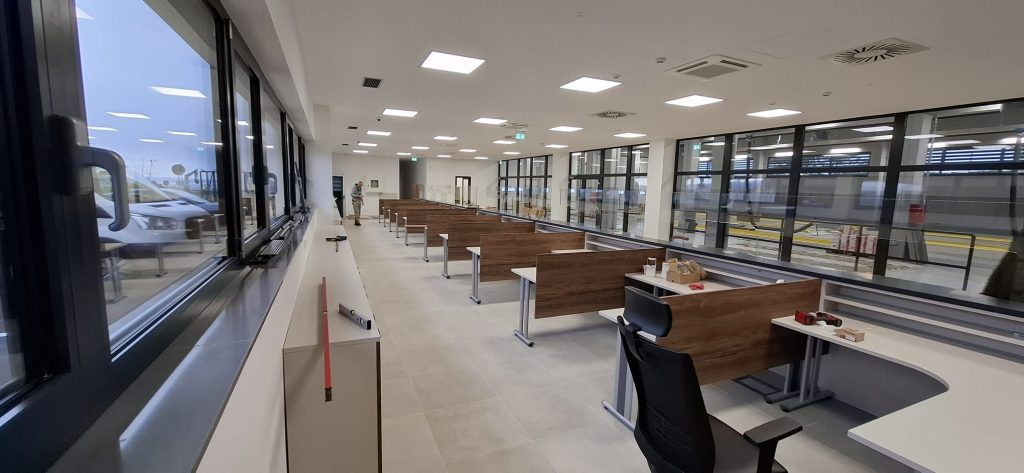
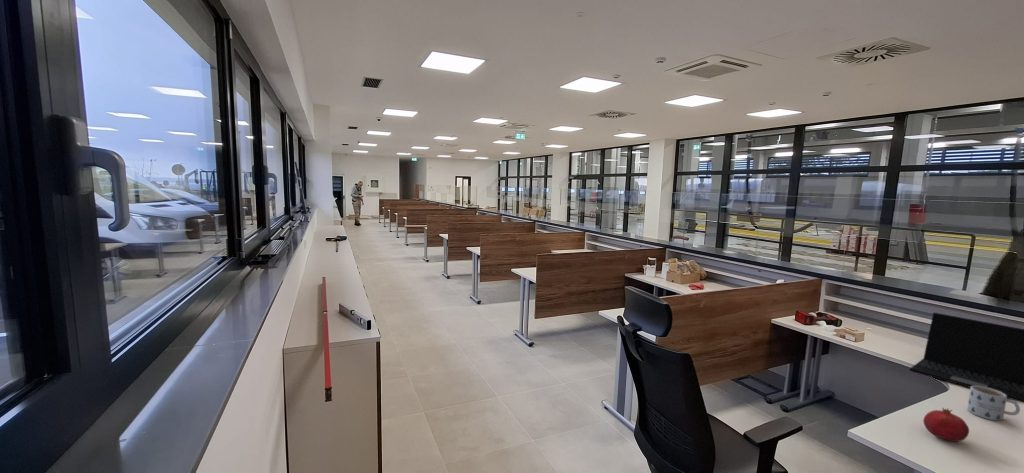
+ mug (993, 404)
+ laptop (977, 353)
+ fruit (945, 422)
